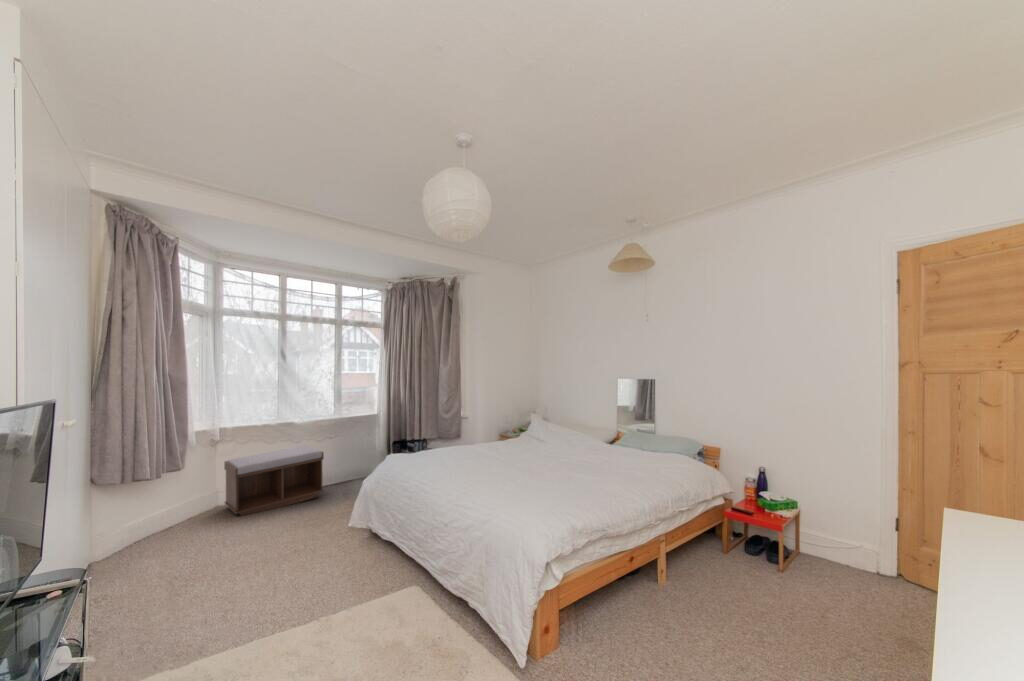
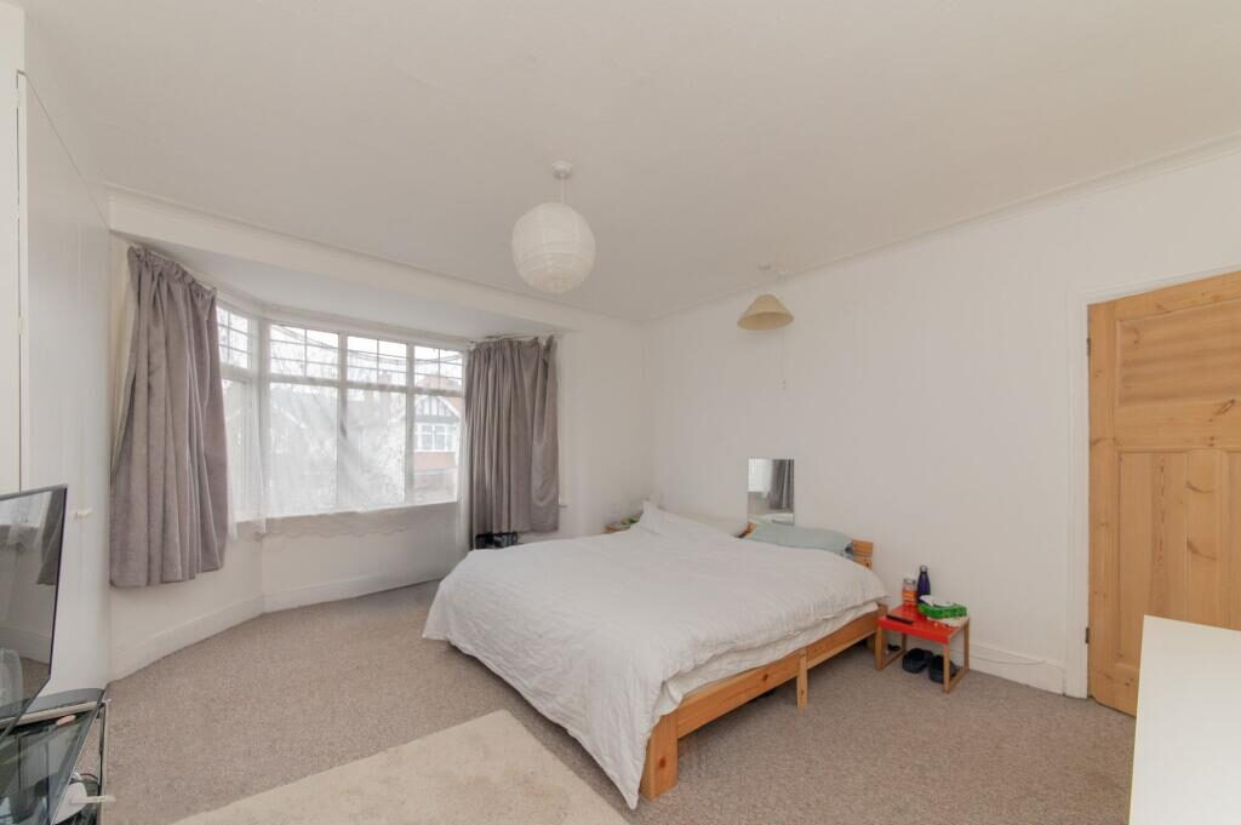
- bench (276, 478)
